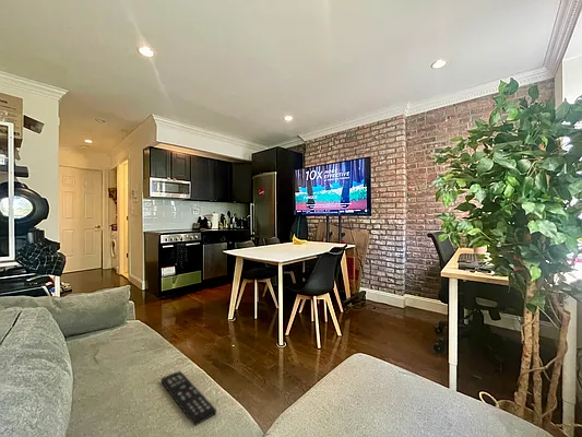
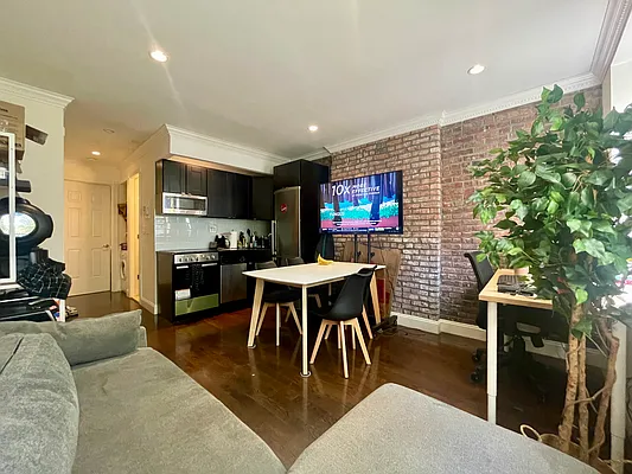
- remote control (186, 393)
